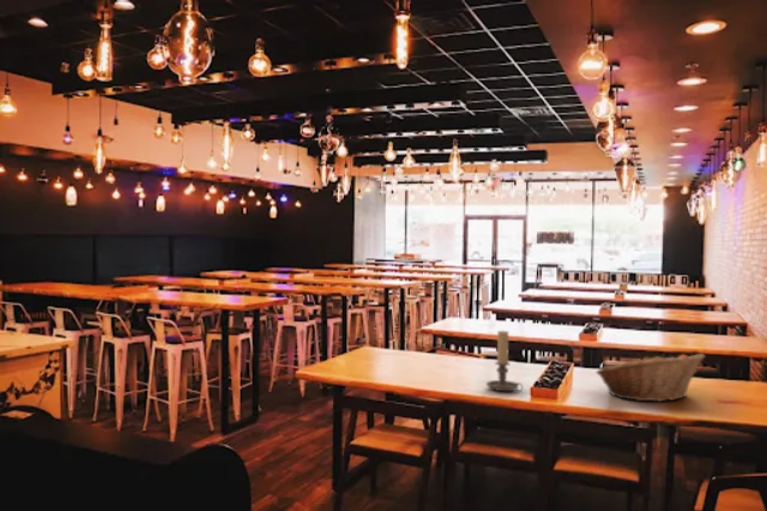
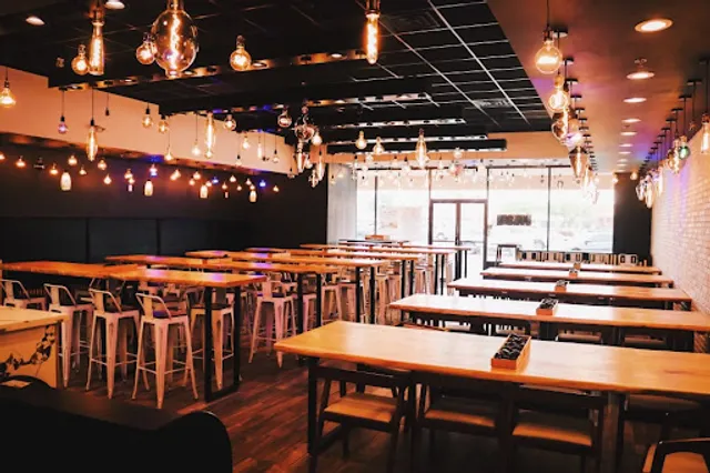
- candle holder (505, 360)
- fruit basket (650, 372)
